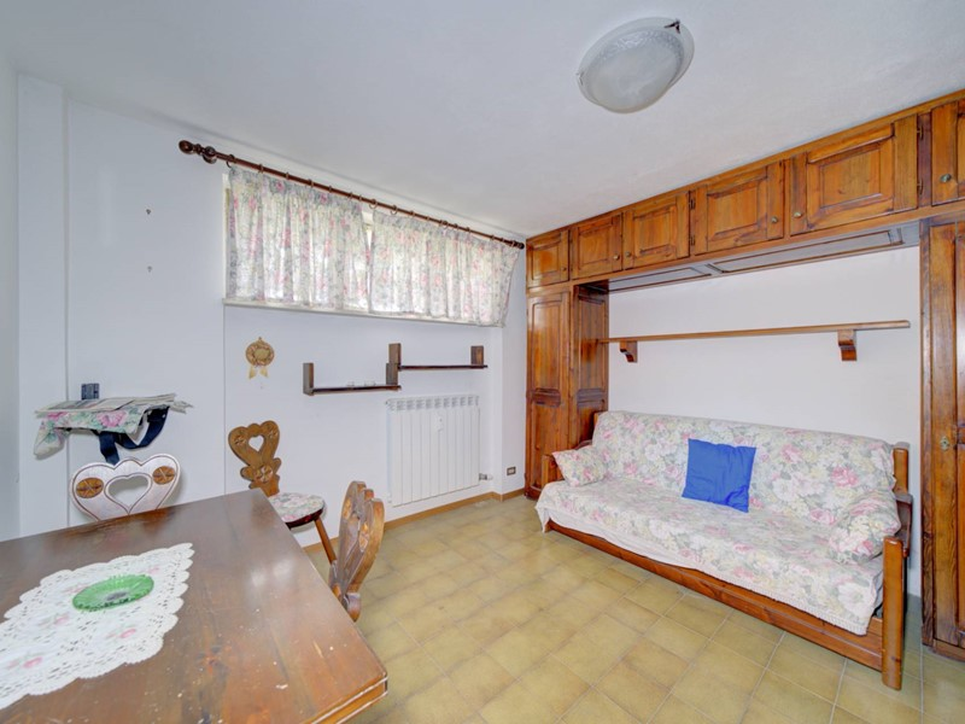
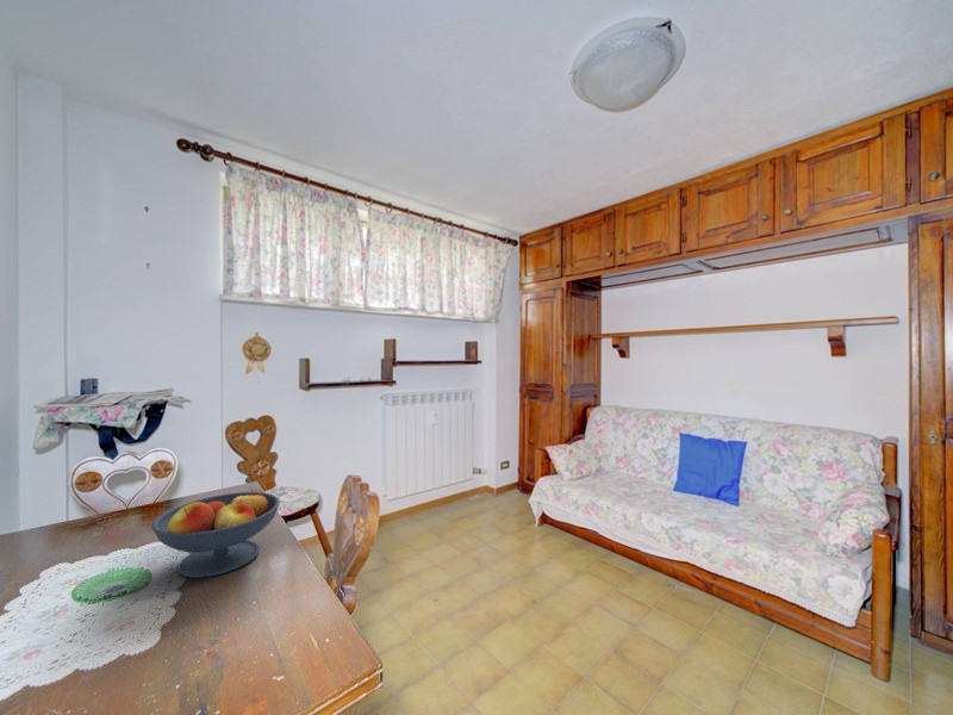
+ fruit bowl (220, 526)
